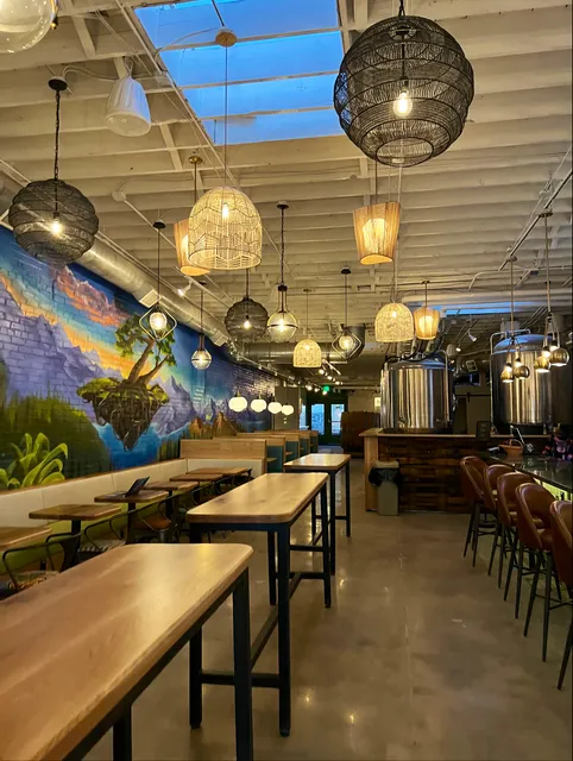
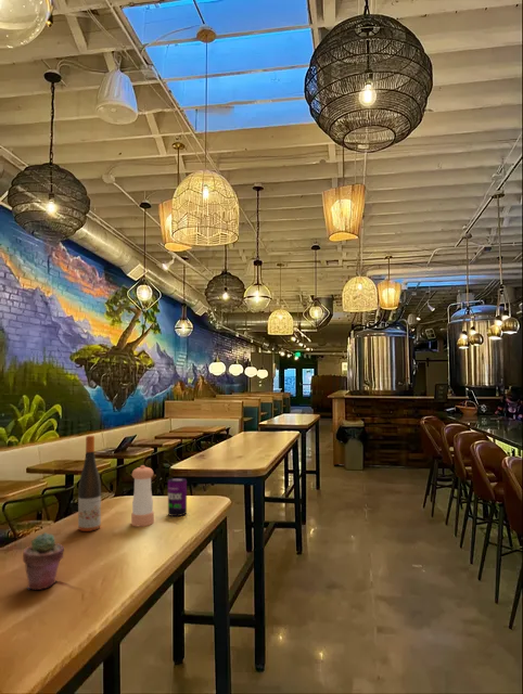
+ wine bottle (89, 481)
+ pepper shaker (142, 493)
+ potted succulent (42, 558)
+ beverage can (177, 496)
